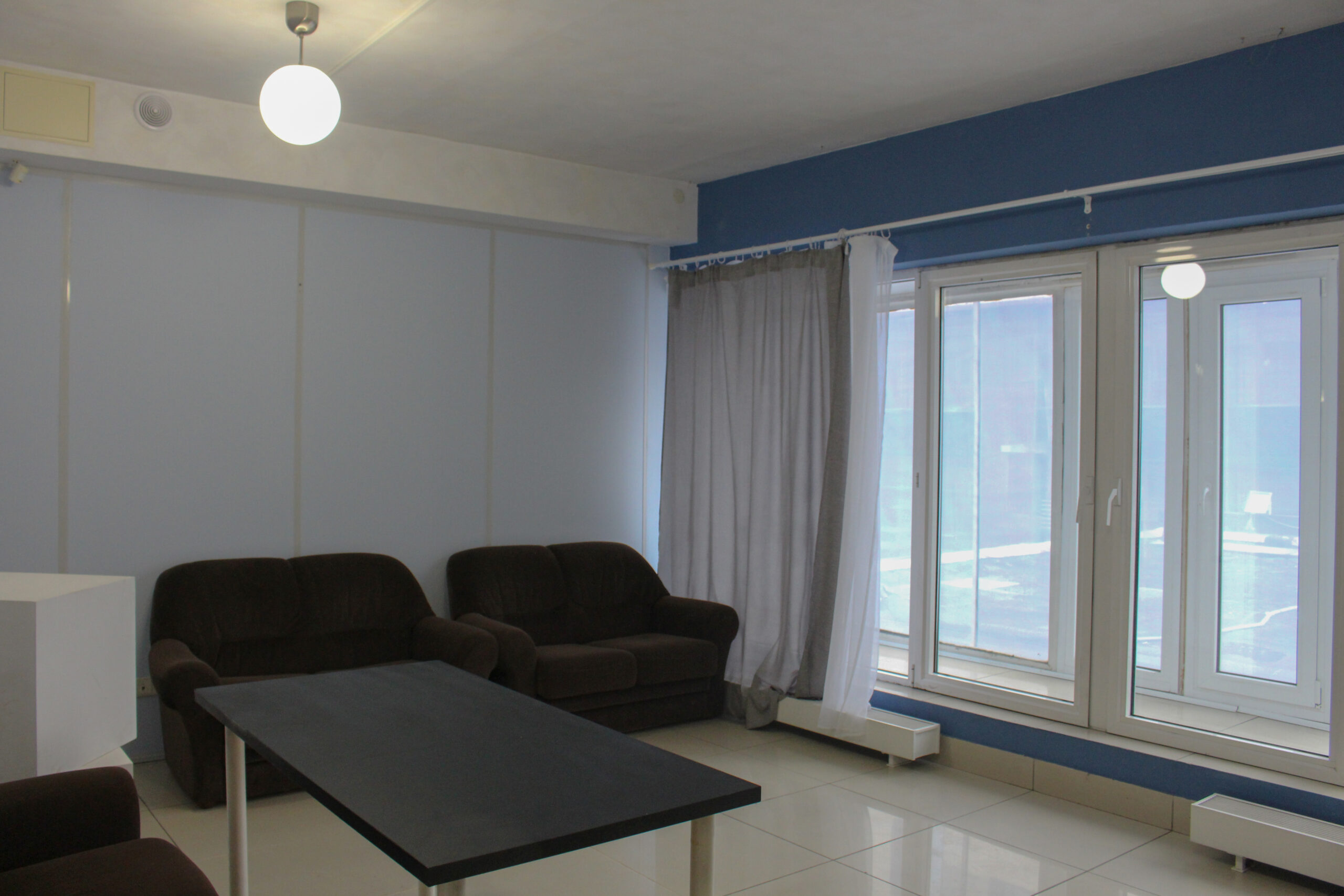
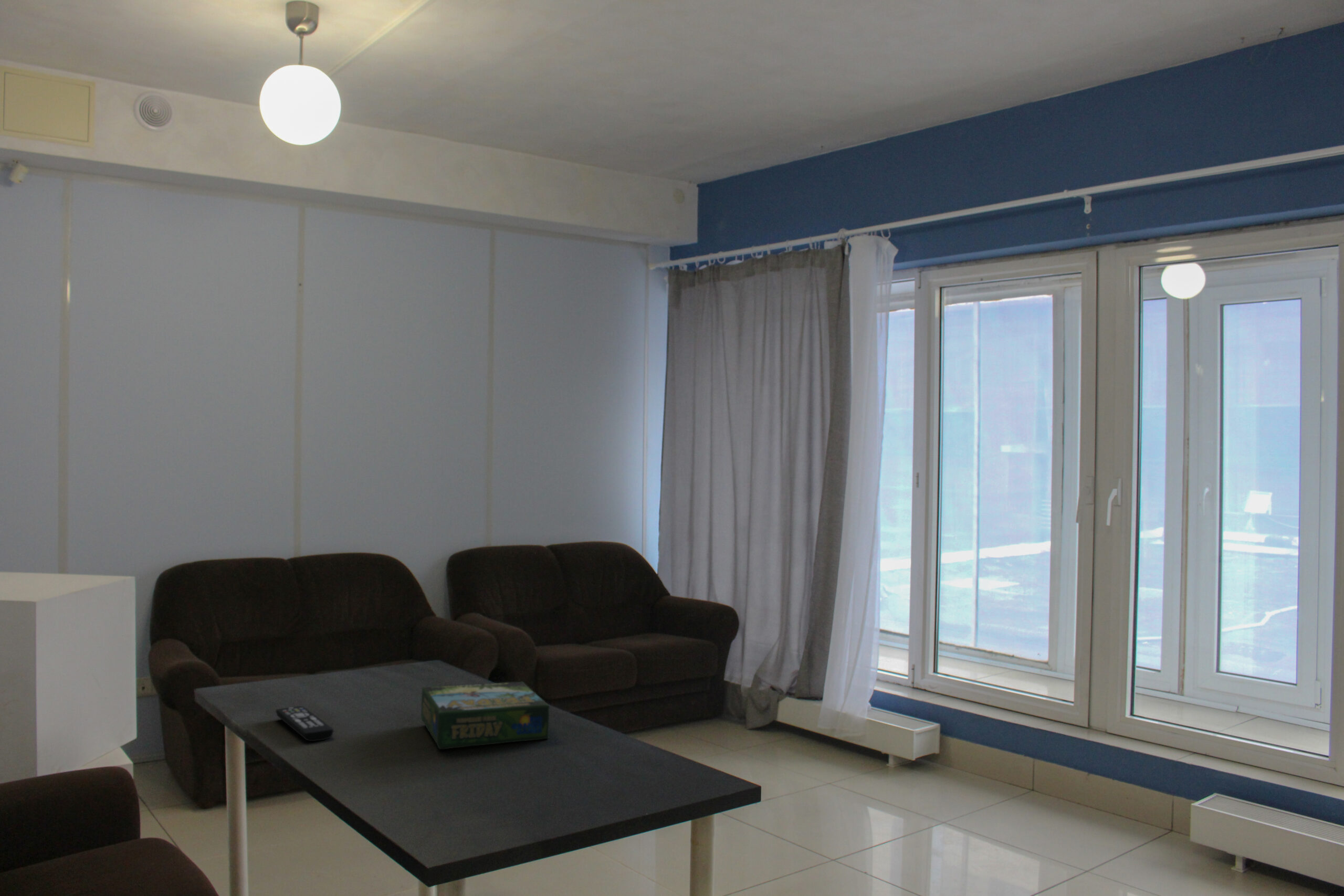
+ board game (484, 712)
+ remote control (303, 723)
